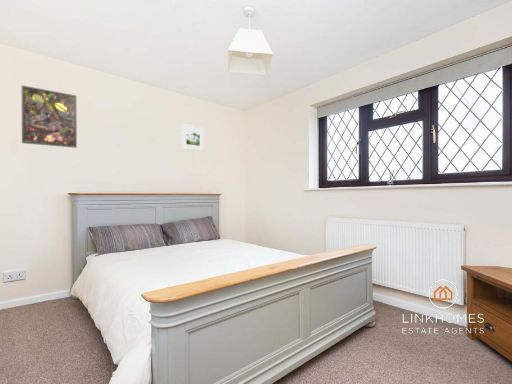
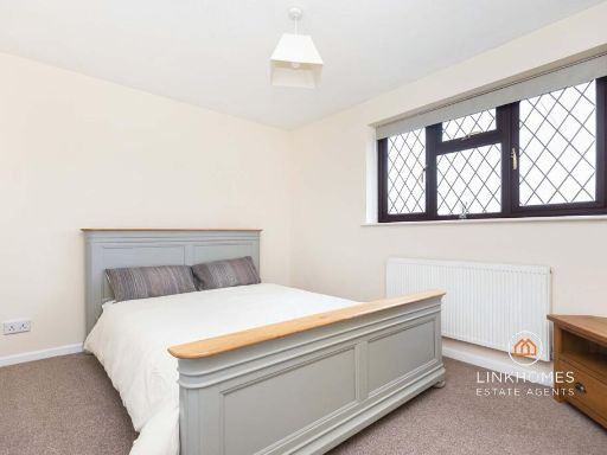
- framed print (192, 137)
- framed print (50, 118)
